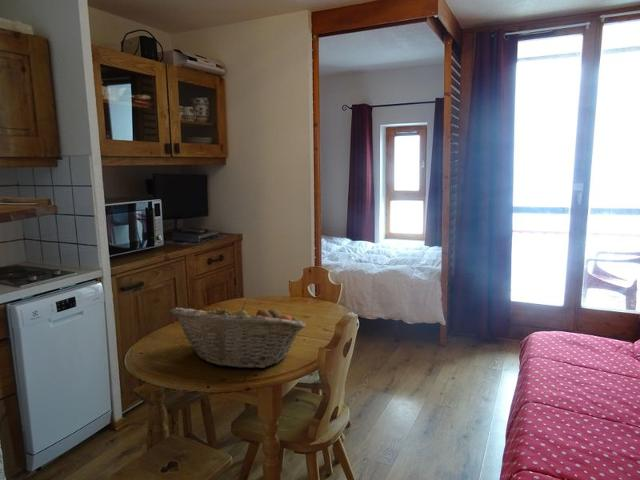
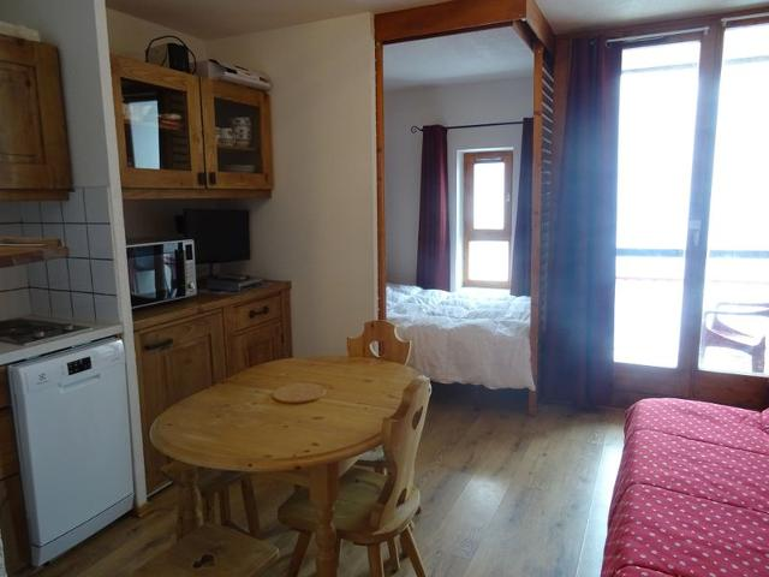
- fruit basket (238, 327)
